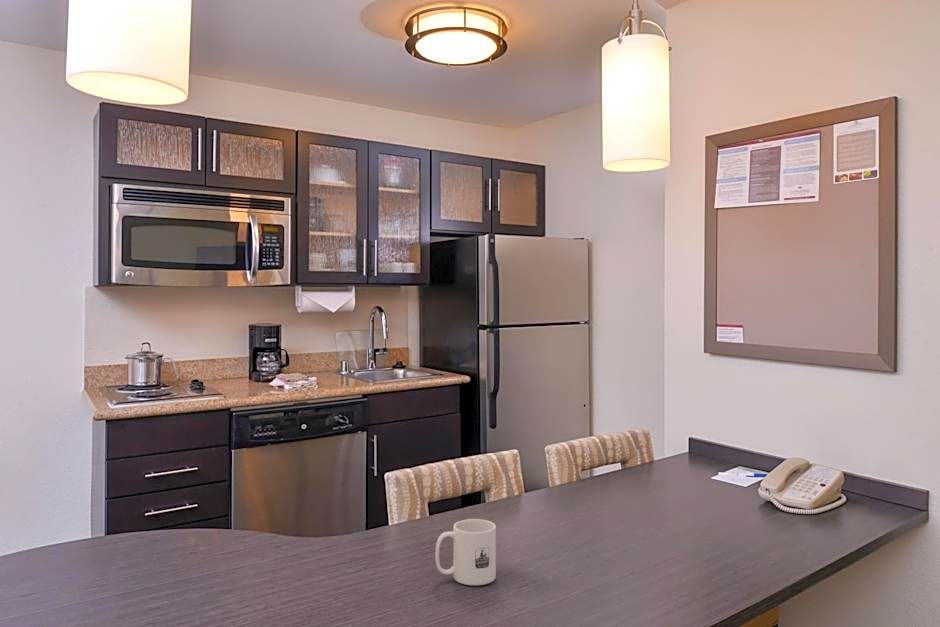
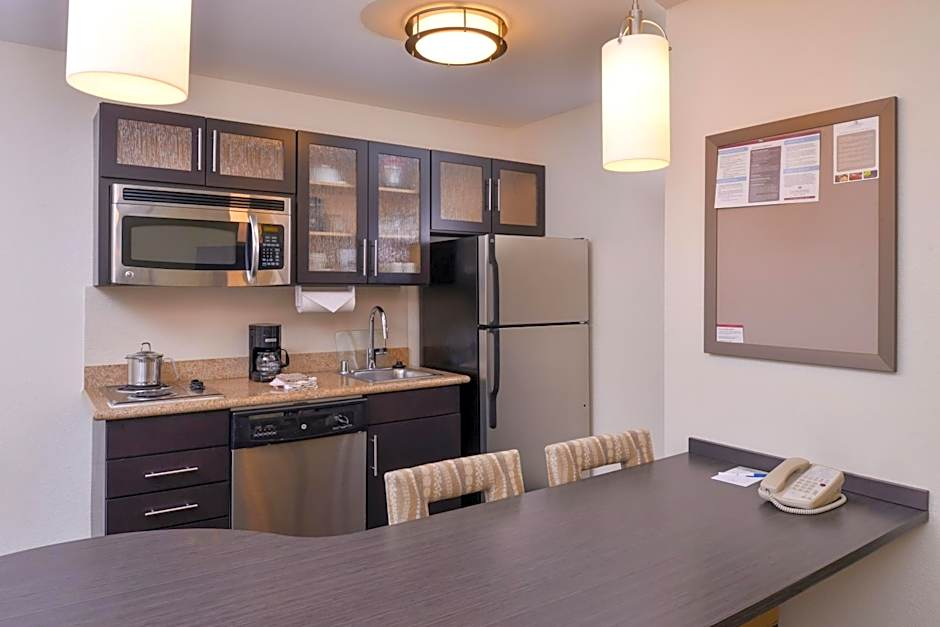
- mug (465, 551)
